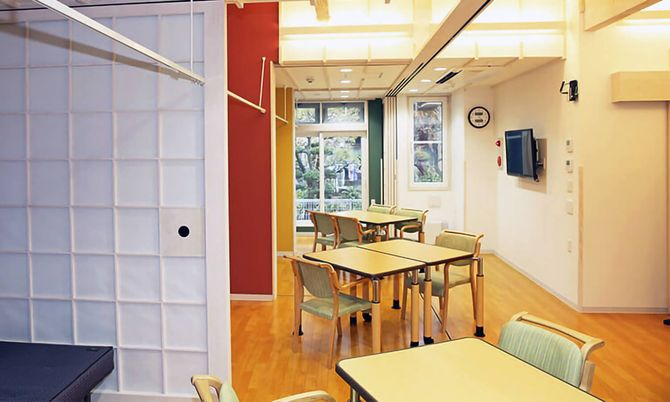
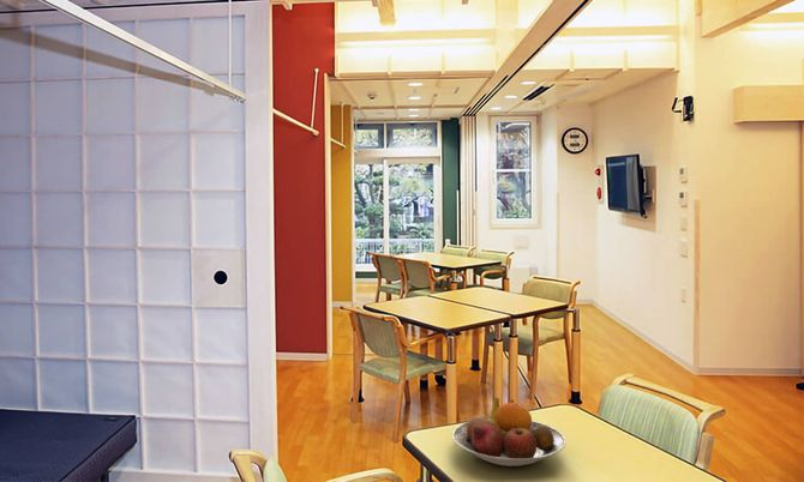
+ fruit bowl (508, 432)
